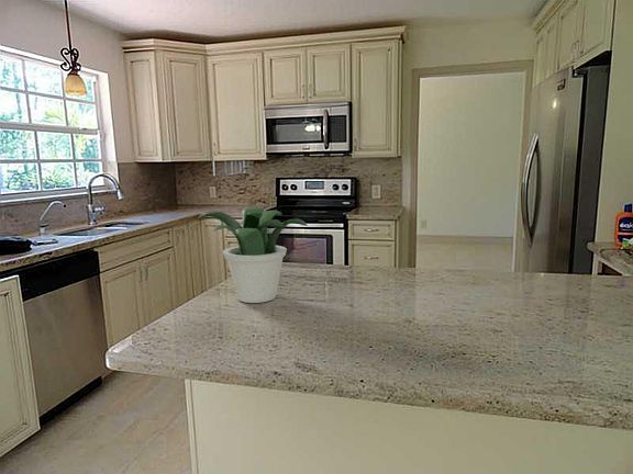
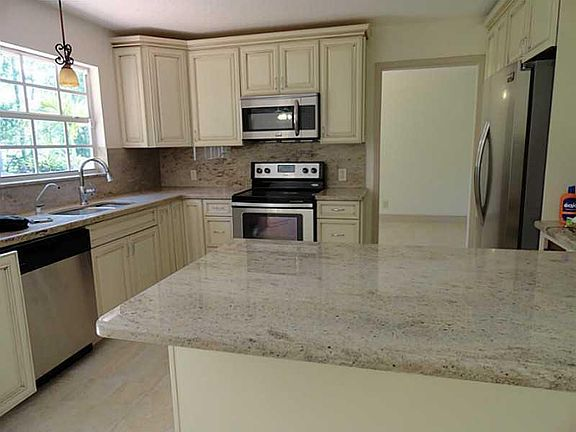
- potted plant (252, 252)
